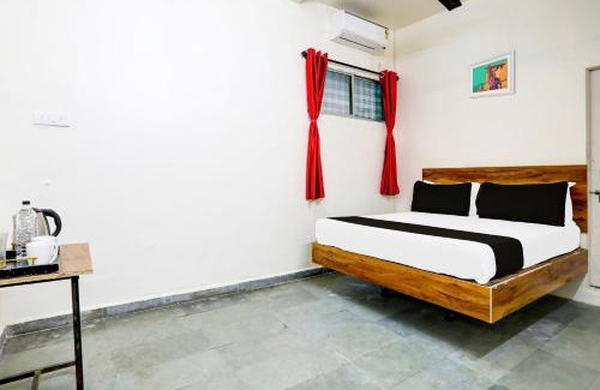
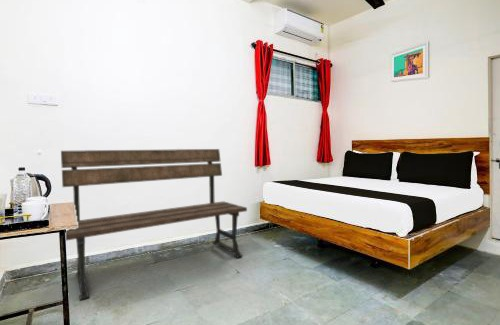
+ bench (162, 209)
